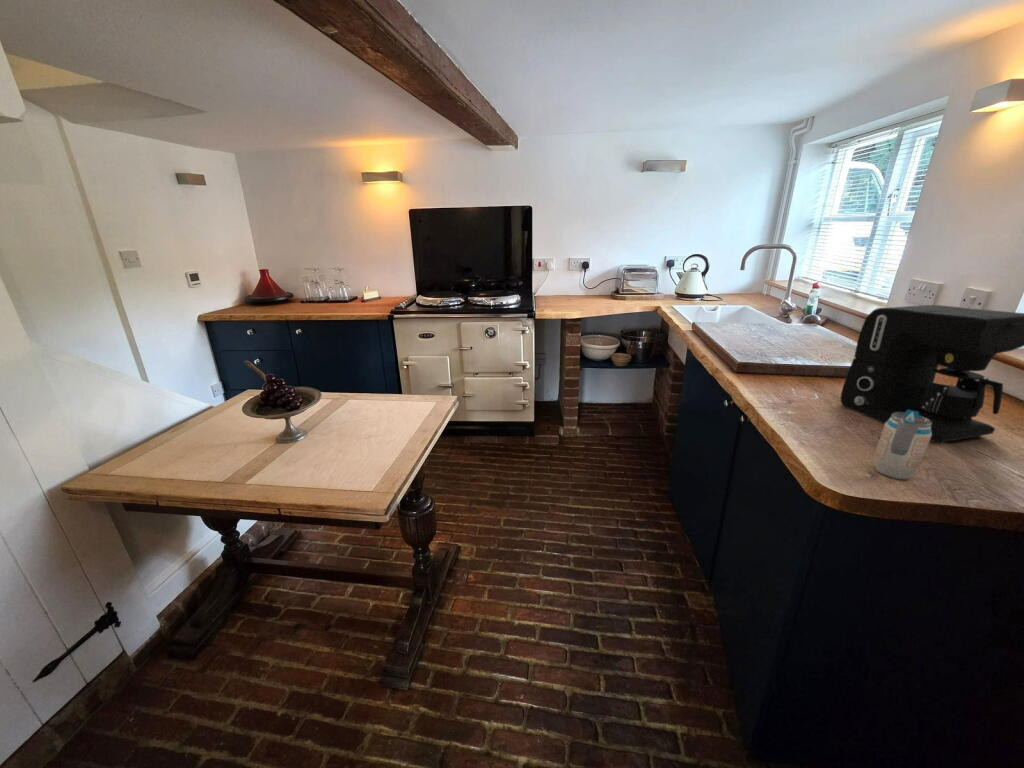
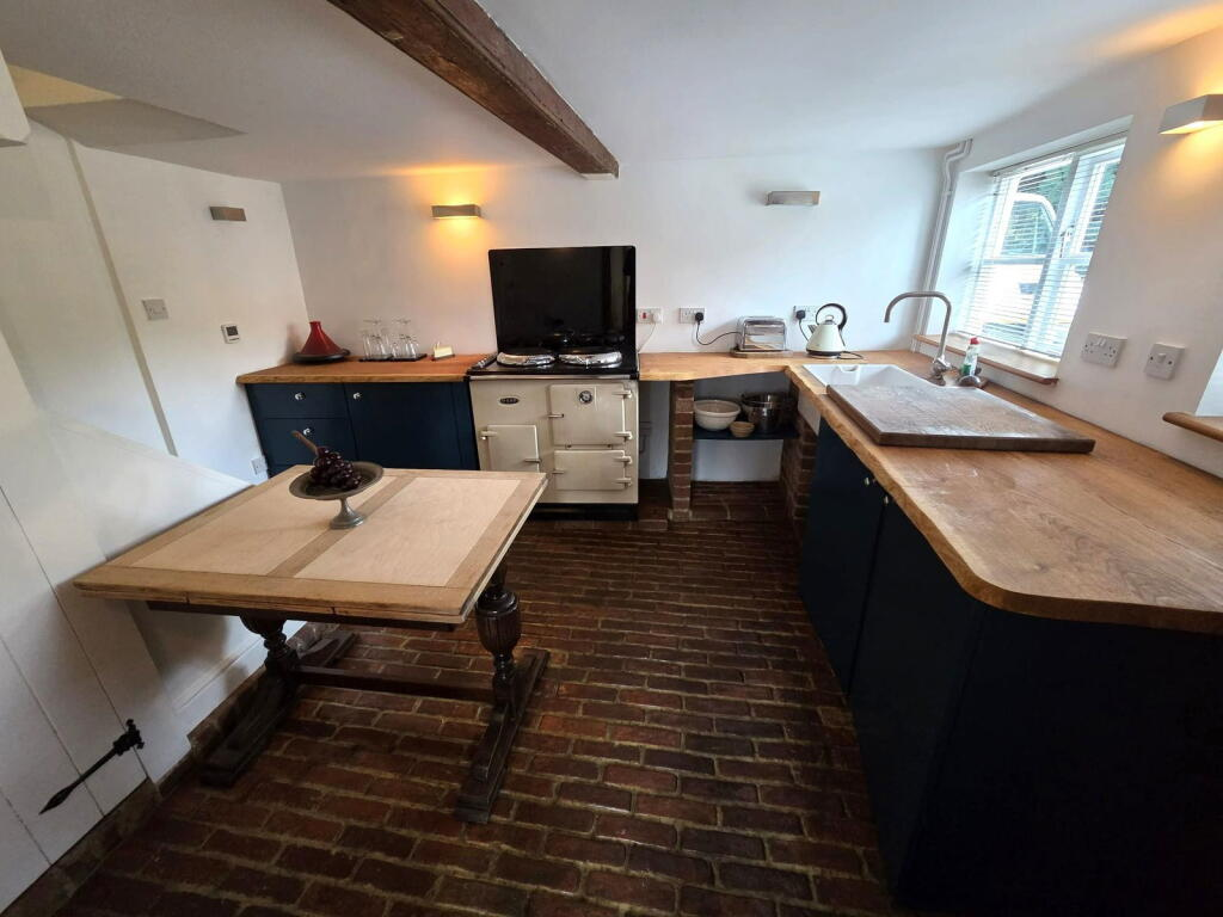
- beverage can (903, 440)
- coffee maker (933, 368)
